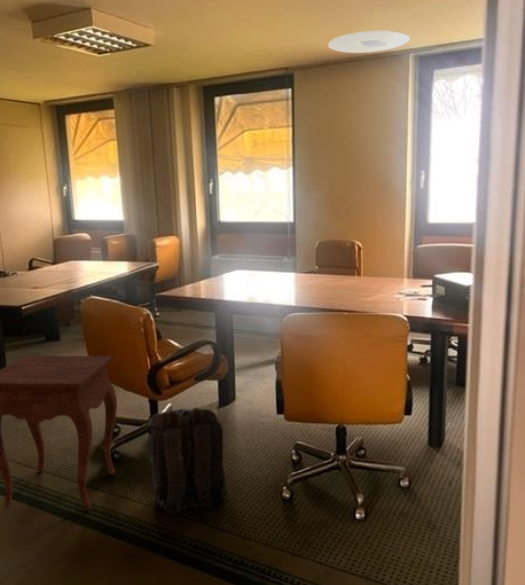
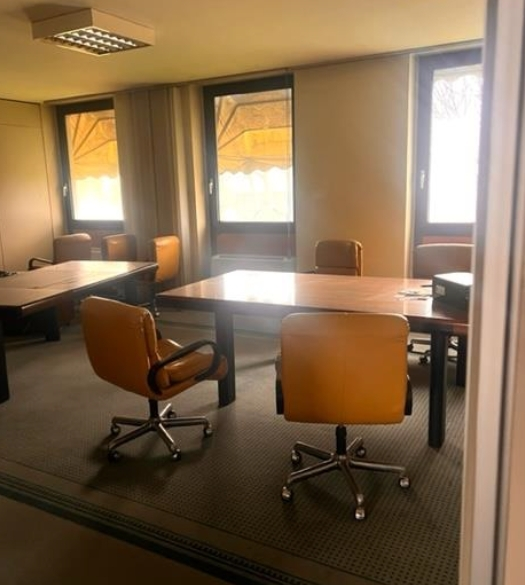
- backpack (187, 454)
- ceiling light (368, 38)
- side table (50, 419)
